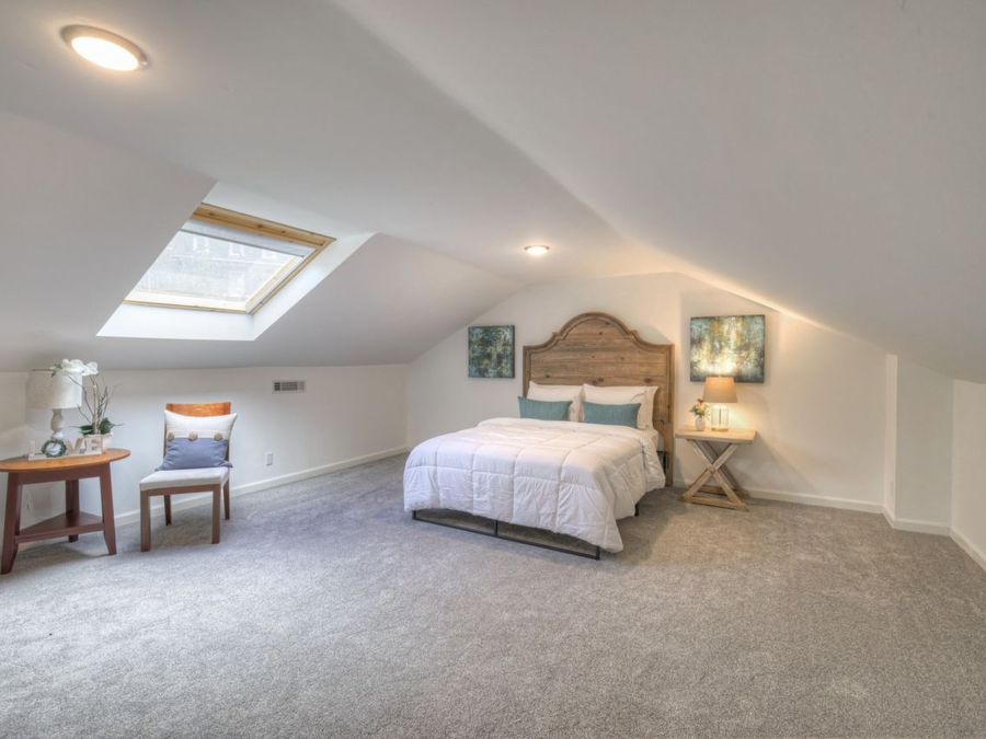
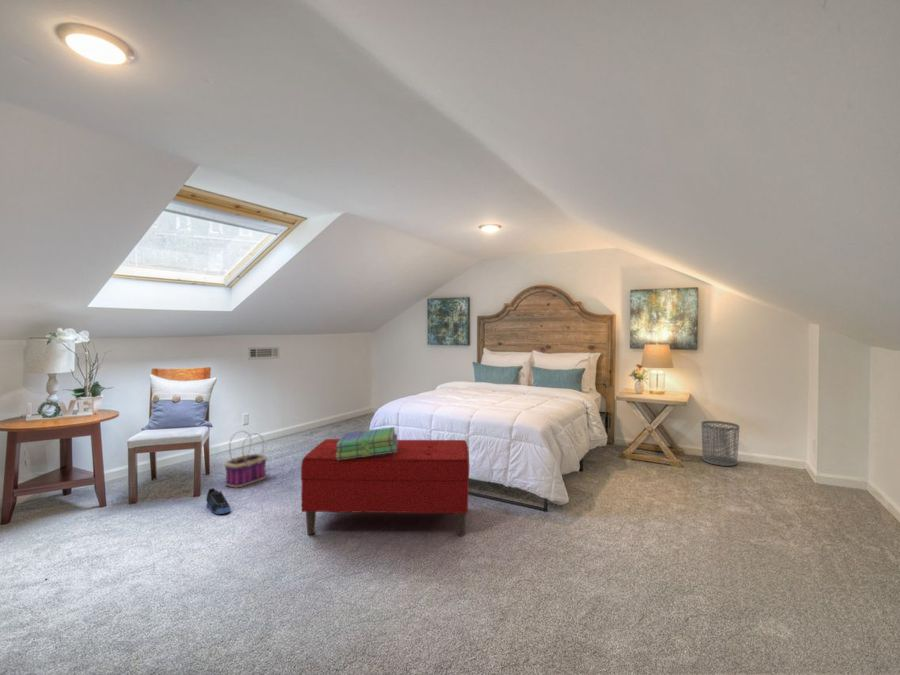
+ stack of books (369, 445)
+ waste bin (719, 443)
+ sneaker (217, 500)
+ basket (246, 456)
+ bench (390, 484)
